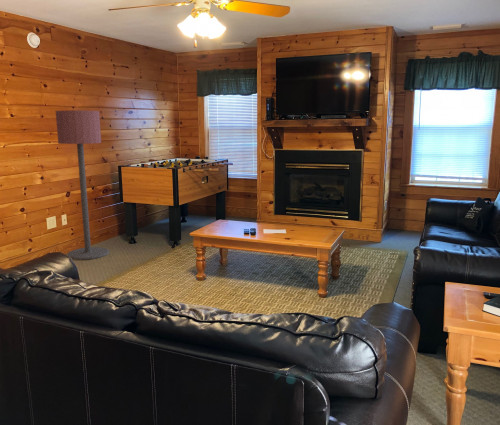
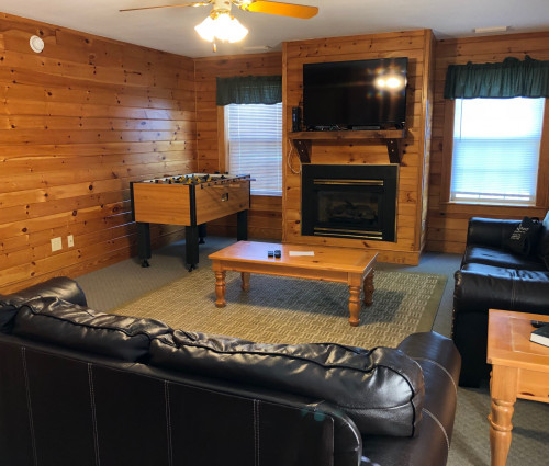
- floor lamp (83, 184)
